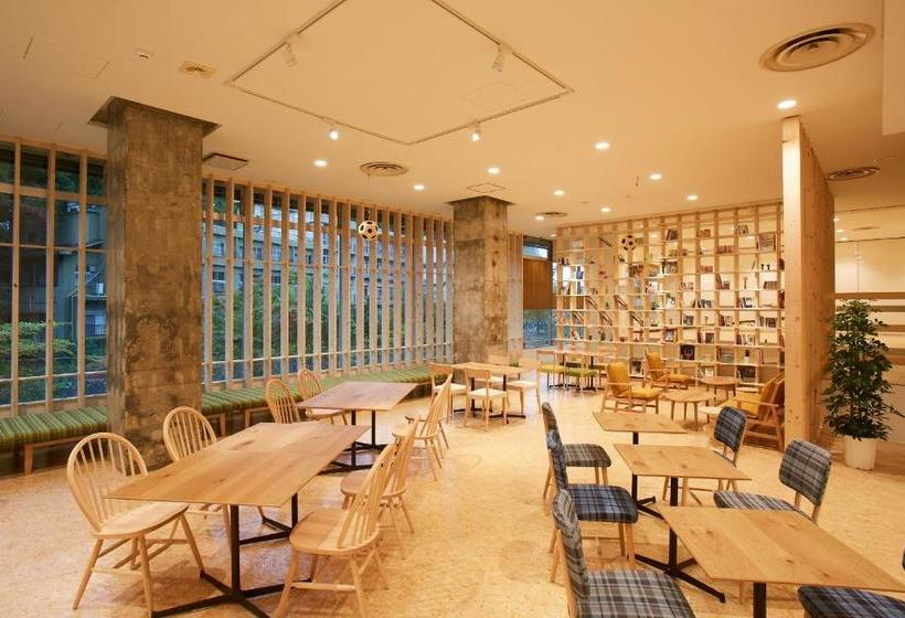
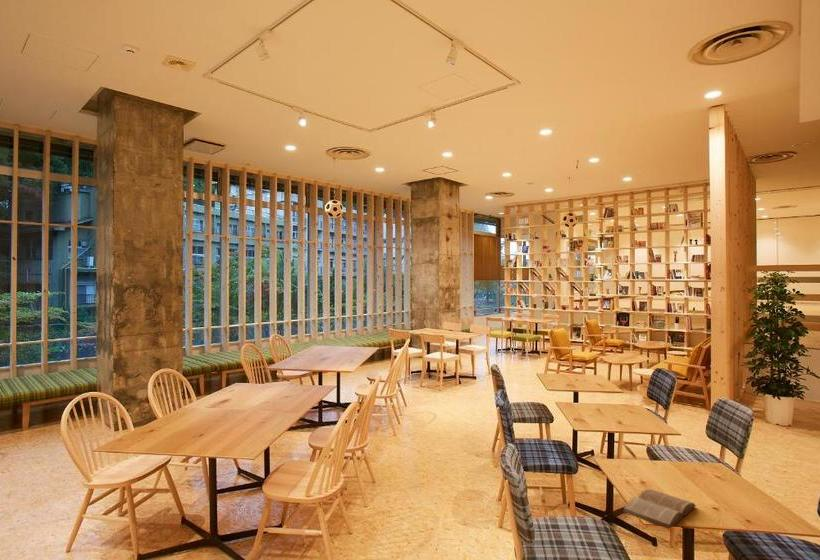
+ book (659, 504)
